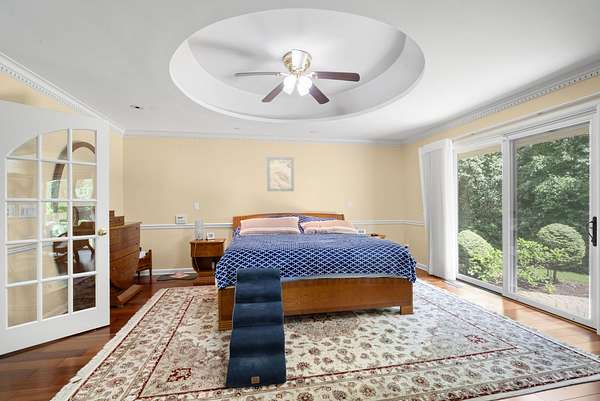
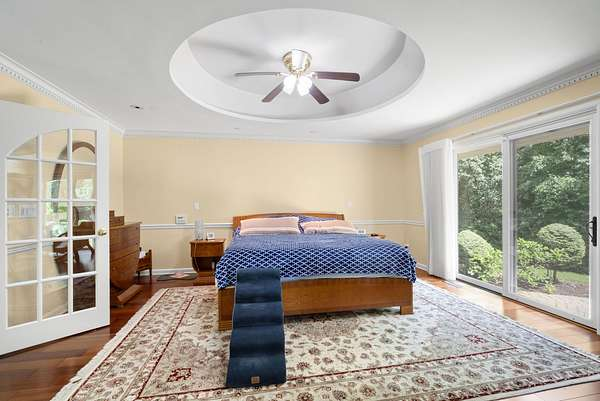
- wall art (280, 174)
